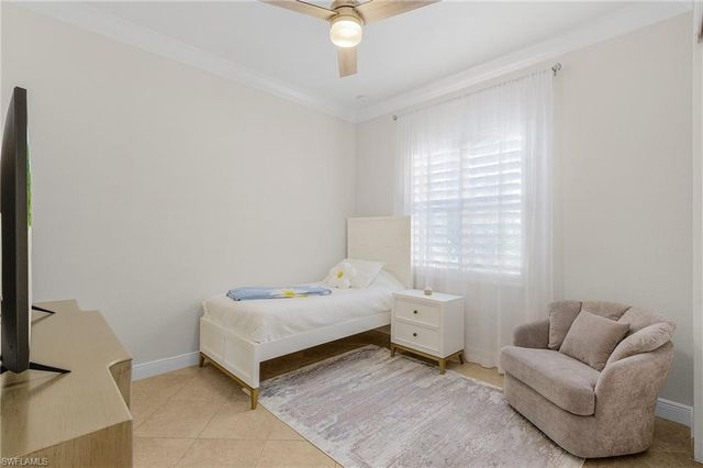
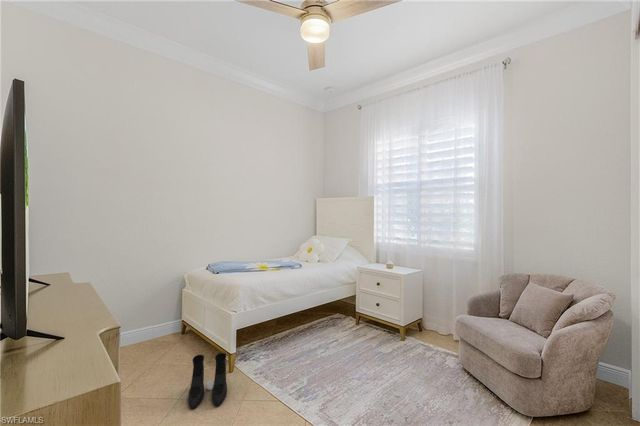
+ boots (208, 381)
